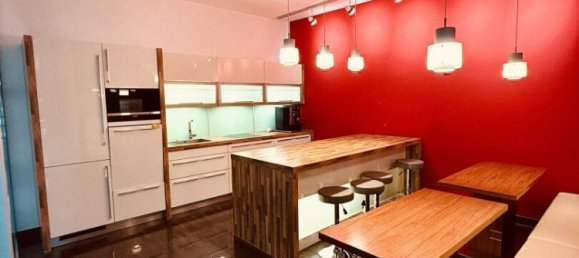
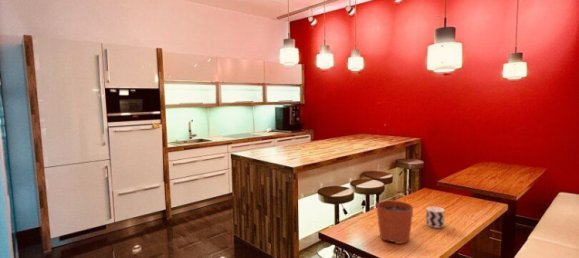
+ cup (436, 216)
+ plant pot (394, 213)
